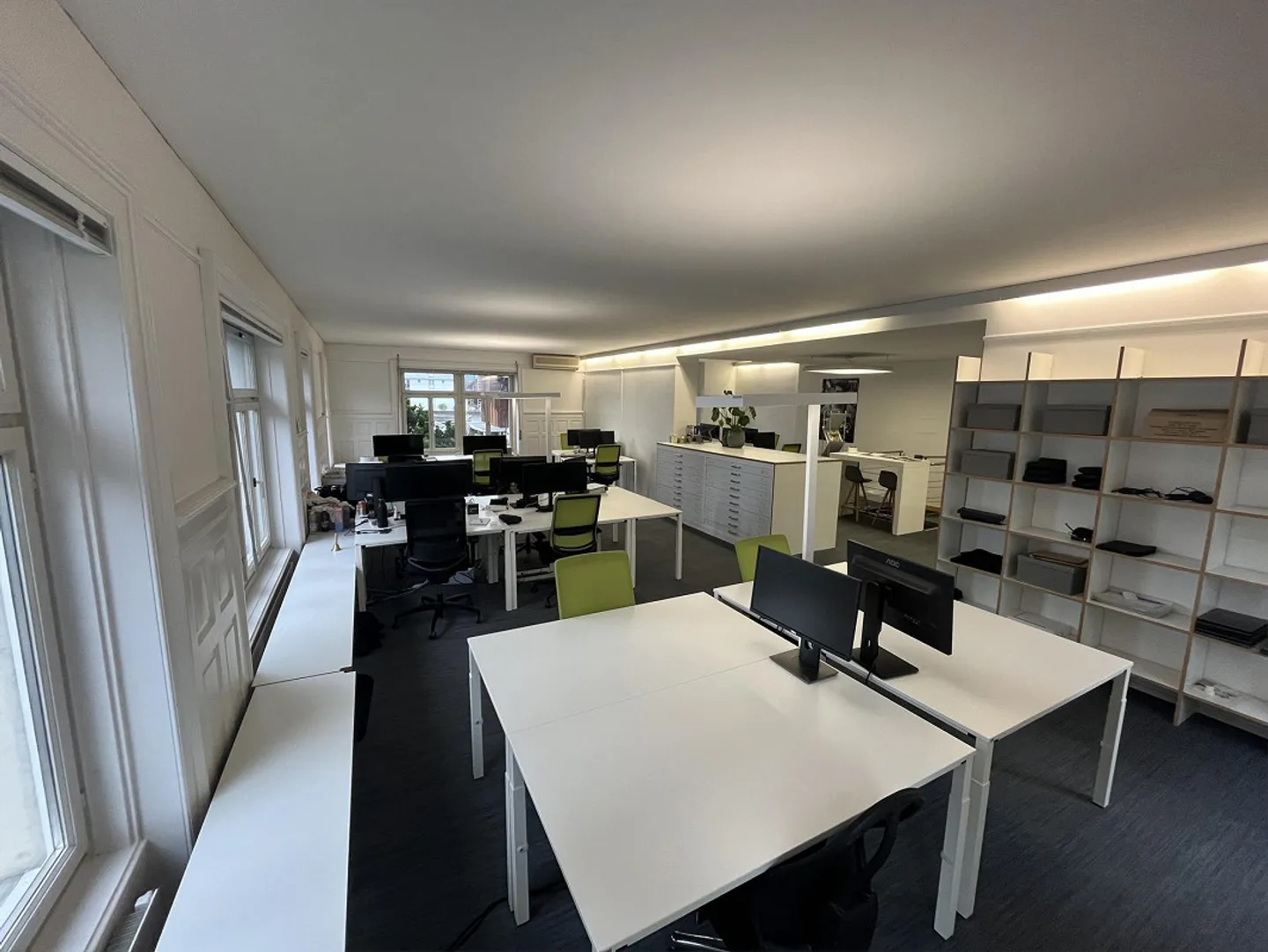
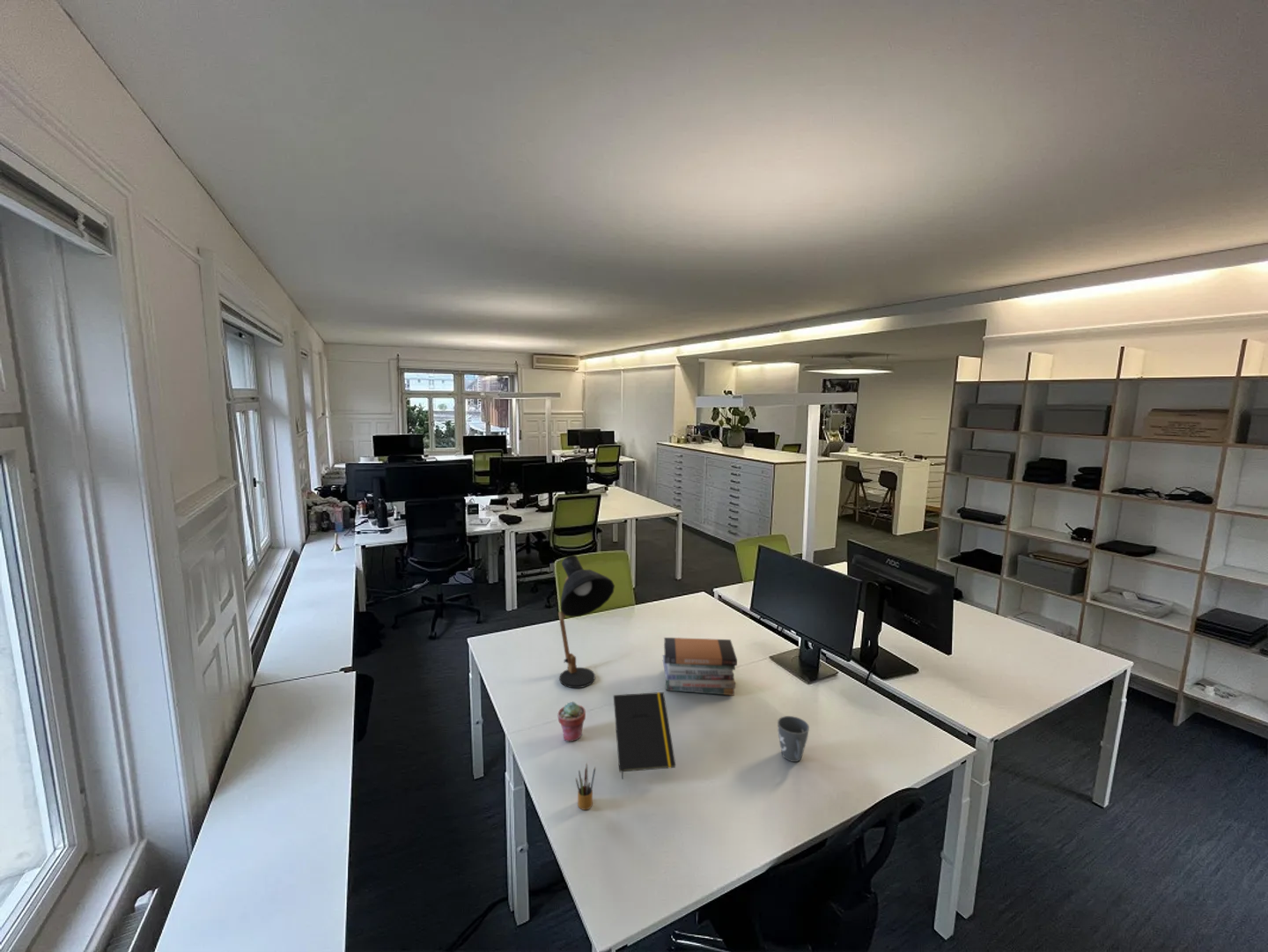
+ desk lamp (576, 616)
+ notepad (642, 734)
+ book stack (698, 665)
+ pencil box (586, 788)
+ mug (793, 742)
+ potted succulent (571, 719)
